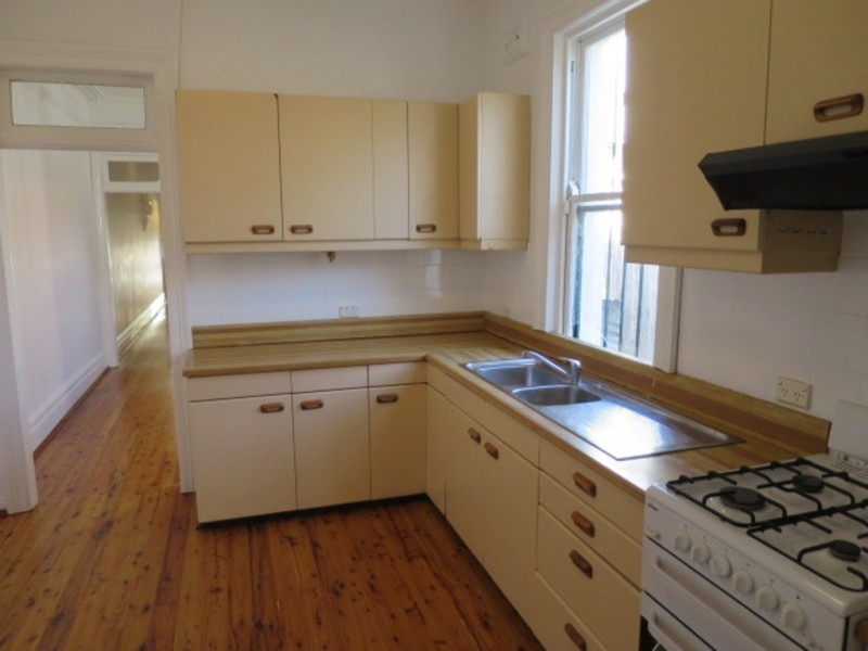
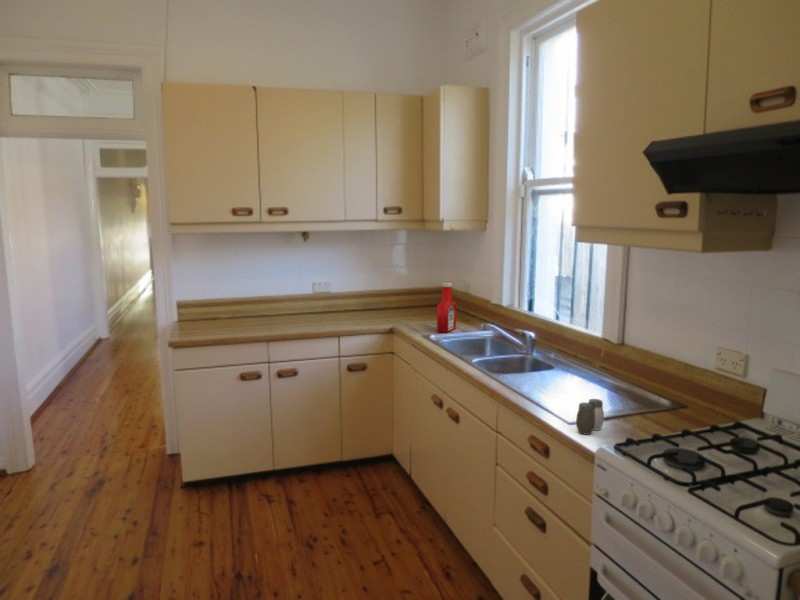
+ salt and pepper shaker (590, 416)
+ soap bottle (446, 306)
